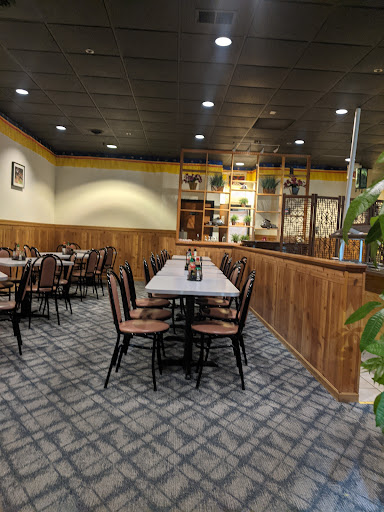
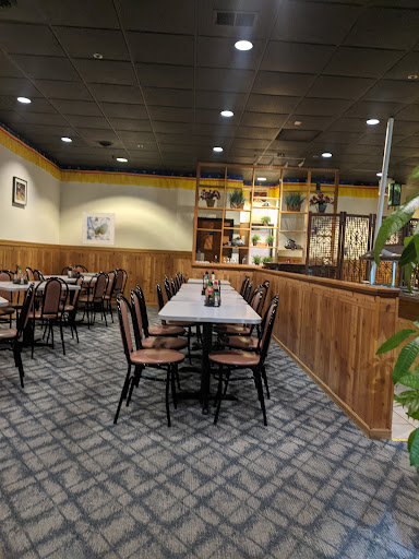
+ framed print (98, 228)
